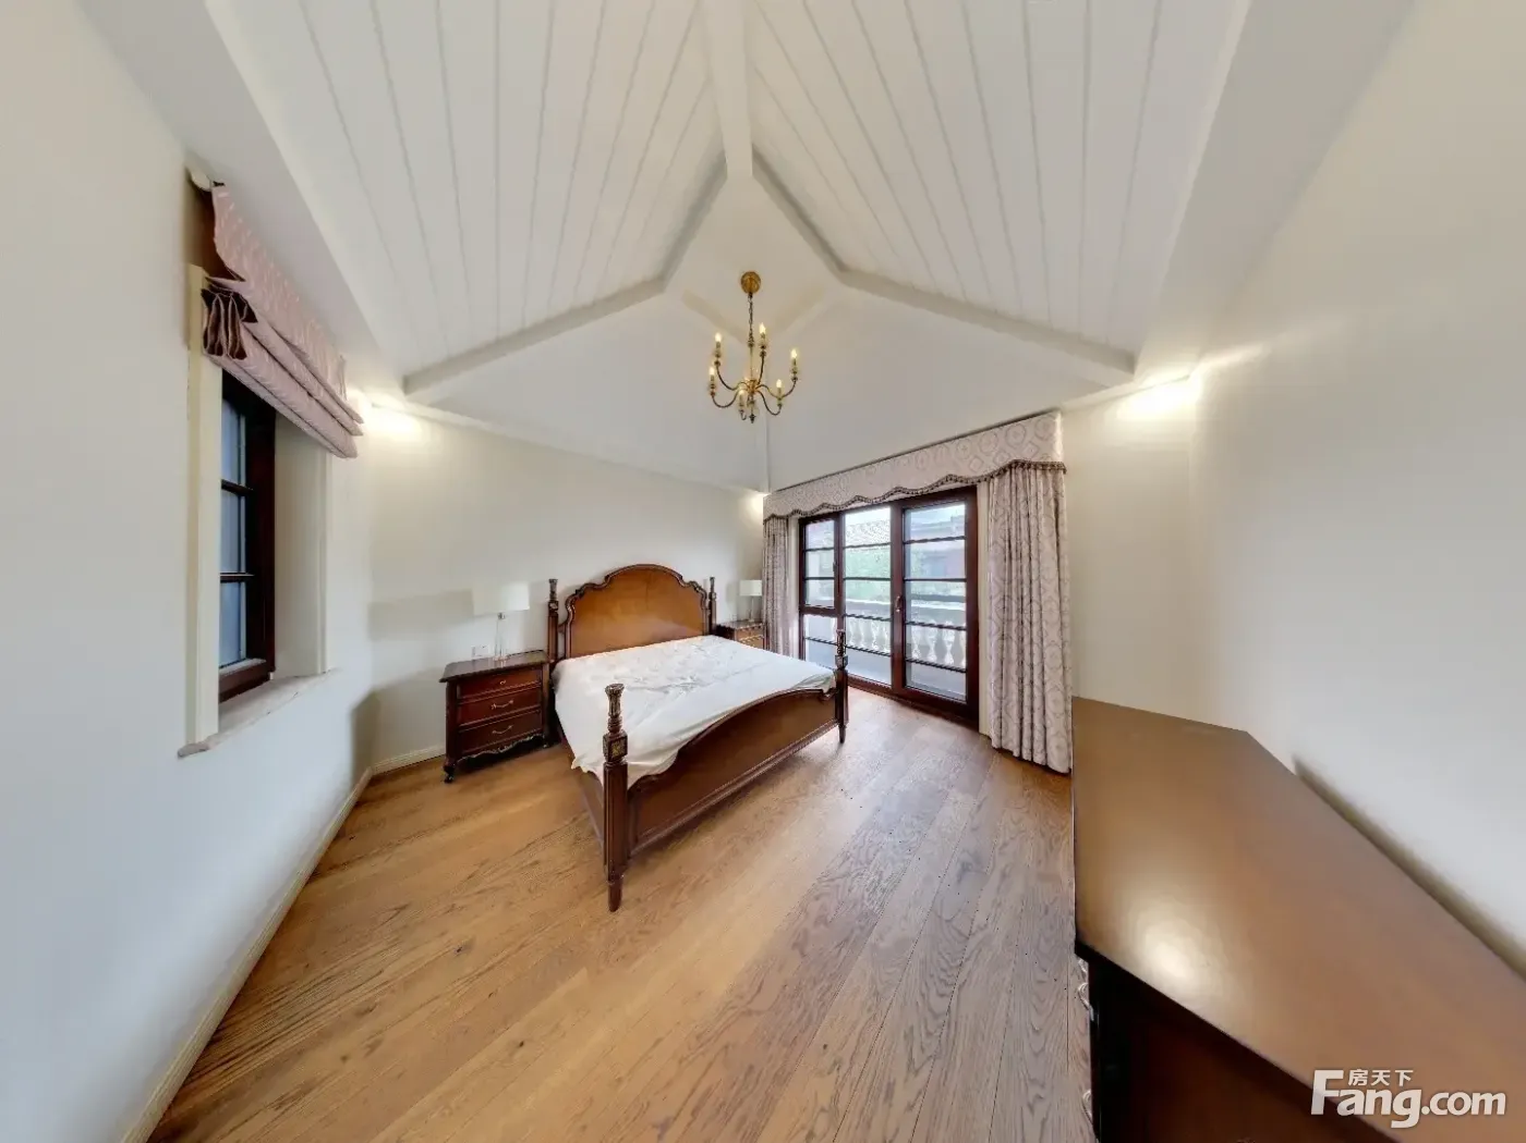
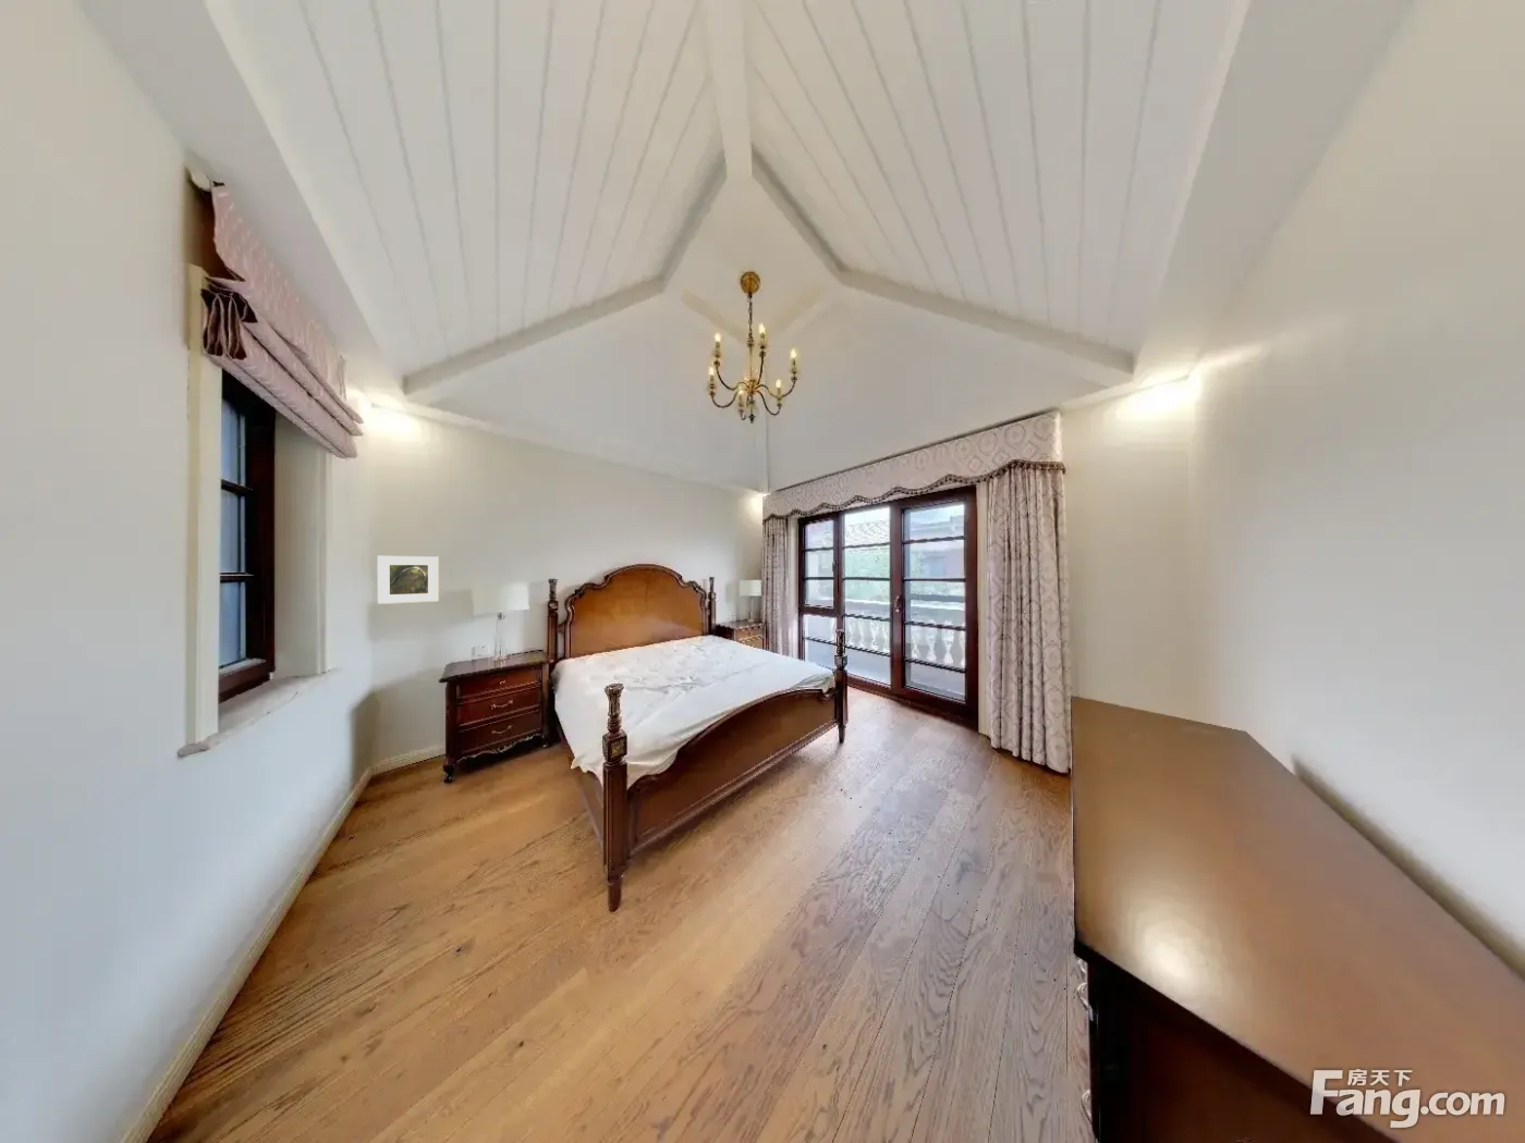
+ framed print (408, 579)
